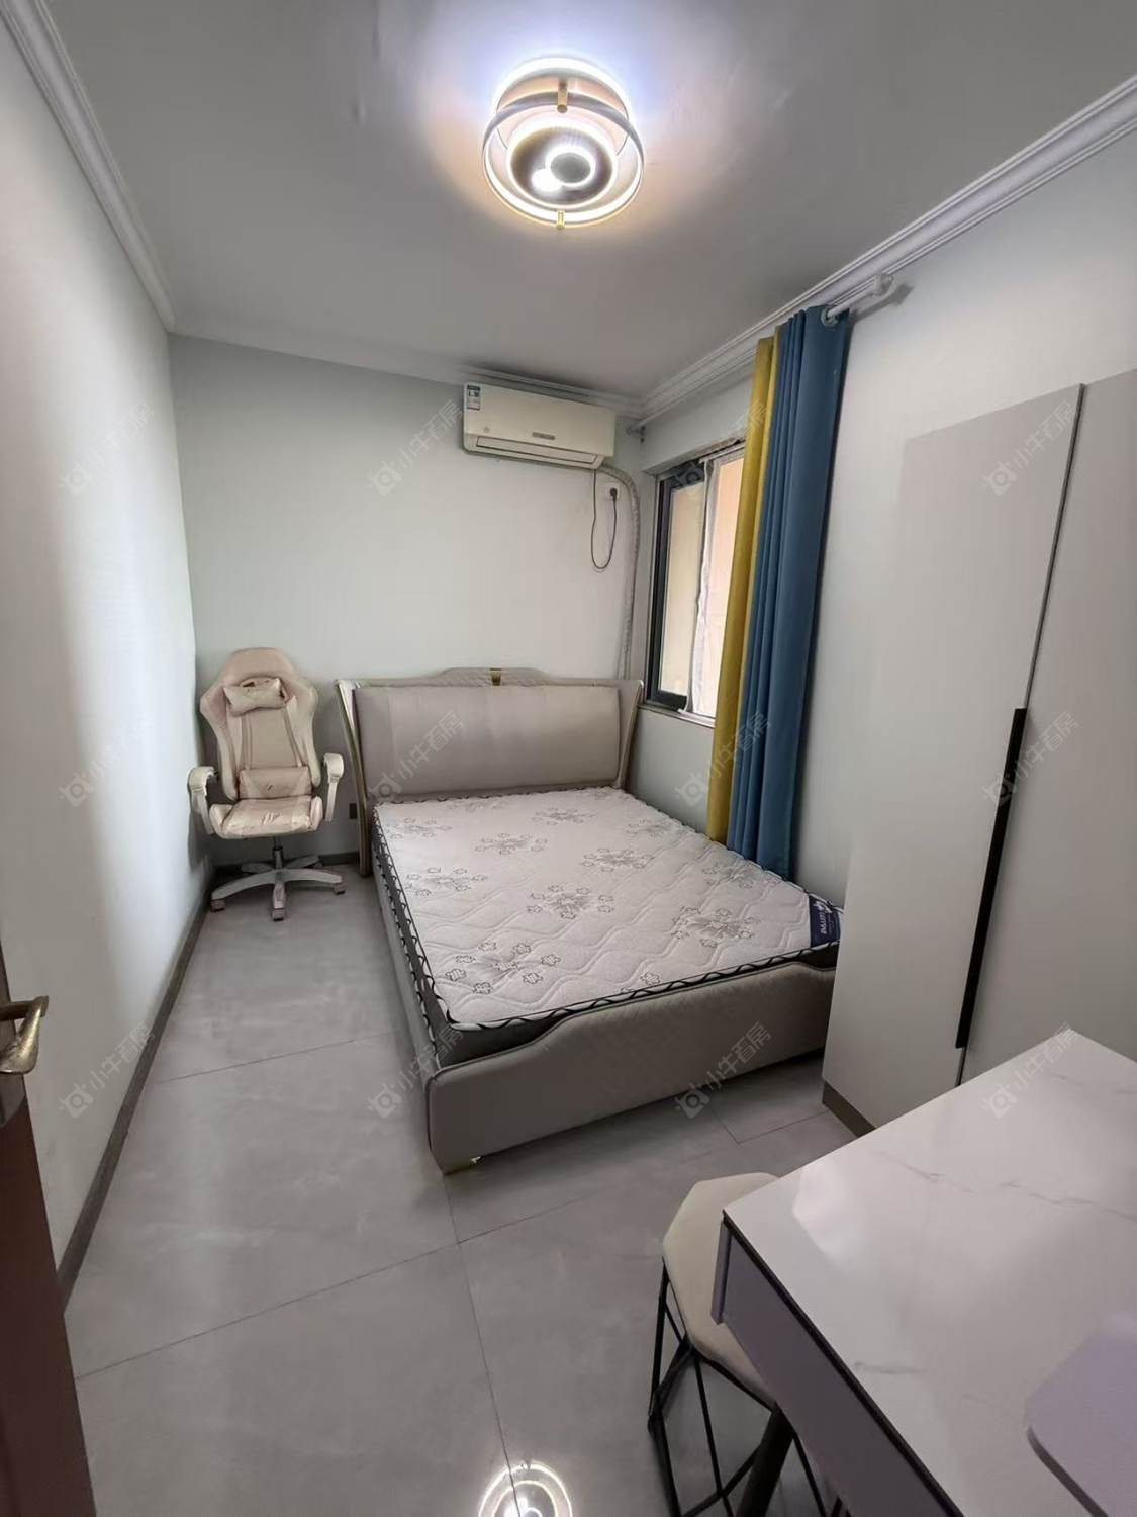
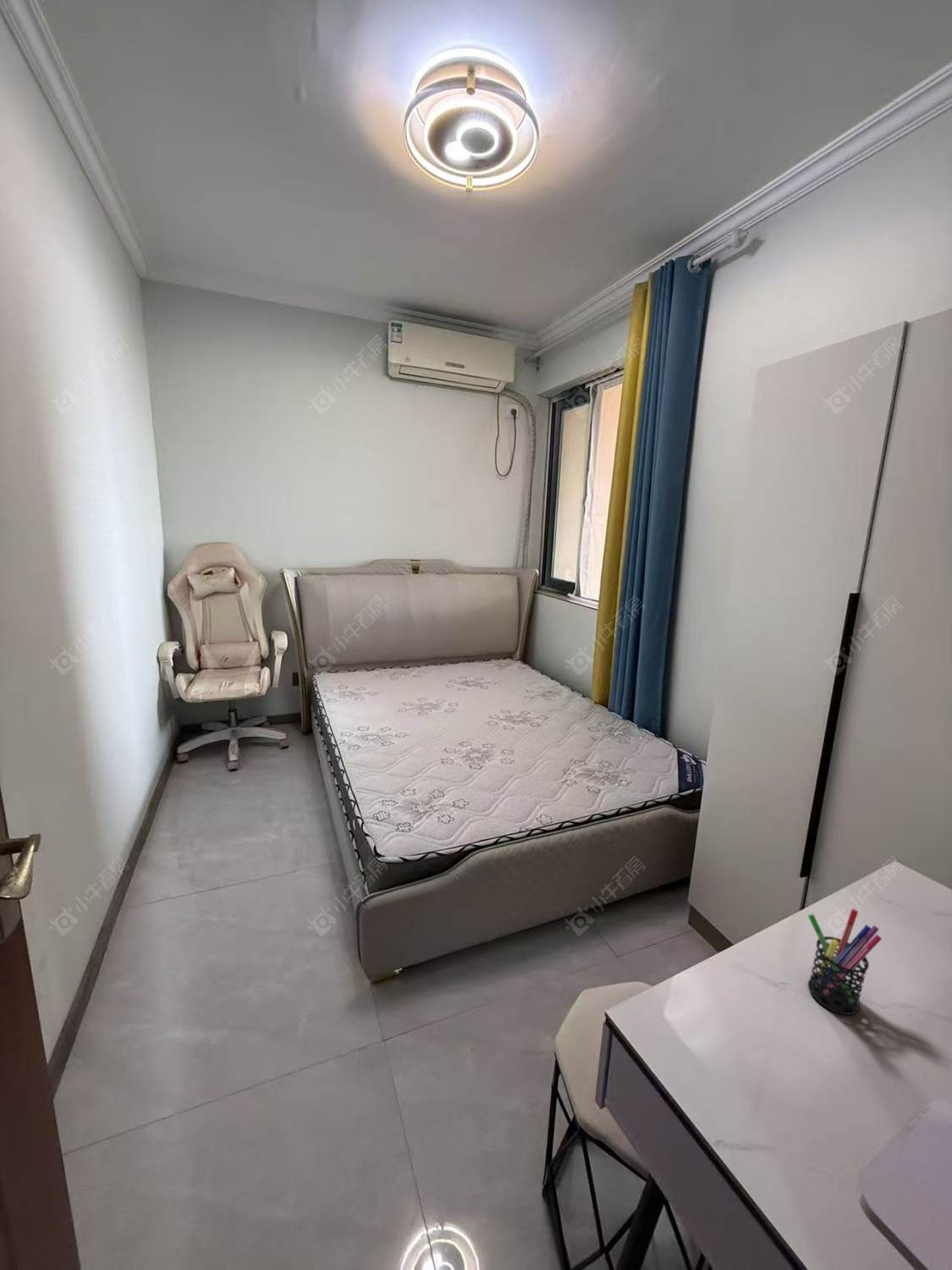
+ pen holder (835, 953)
